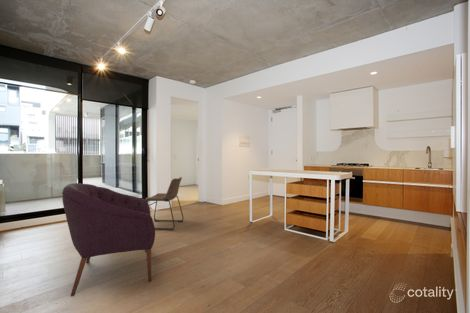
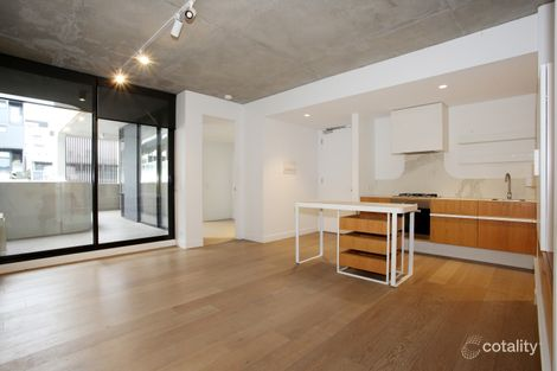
- chair (111, 226)
- chair (164, 200)
